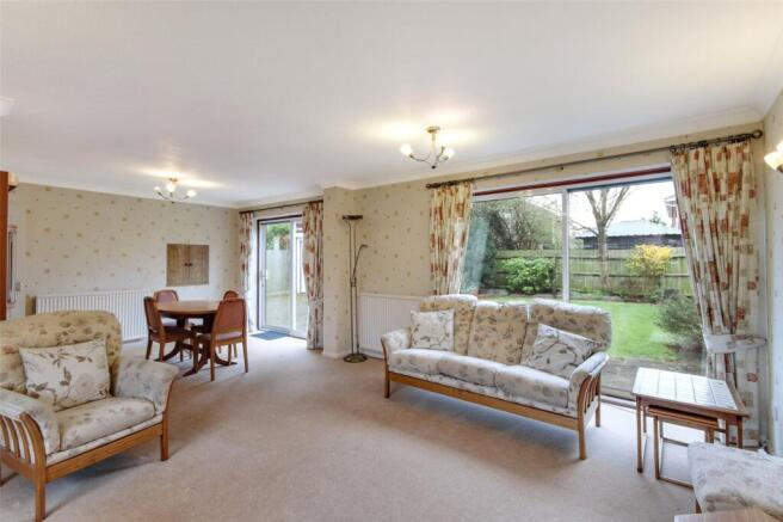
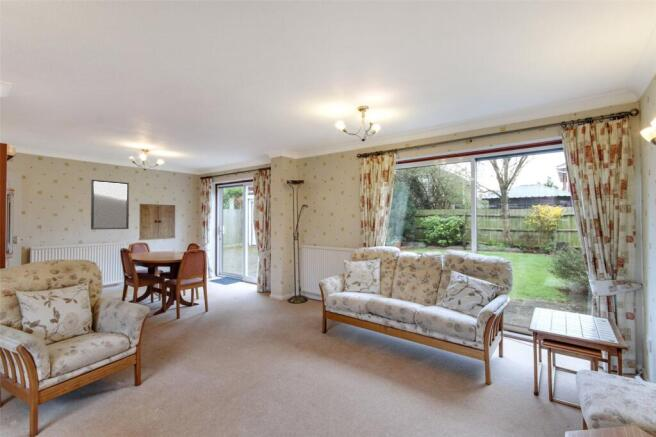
+ home mirror (110, 205)
